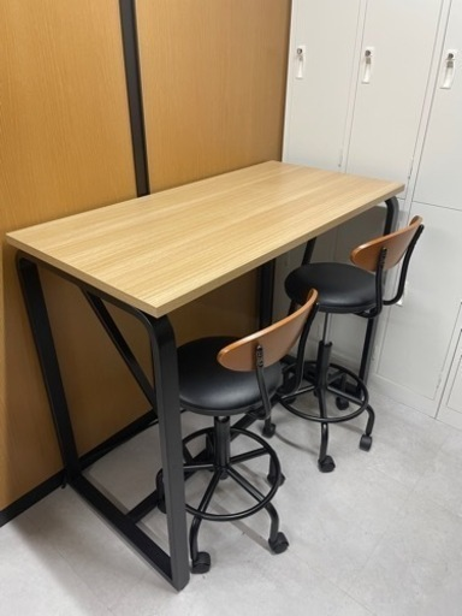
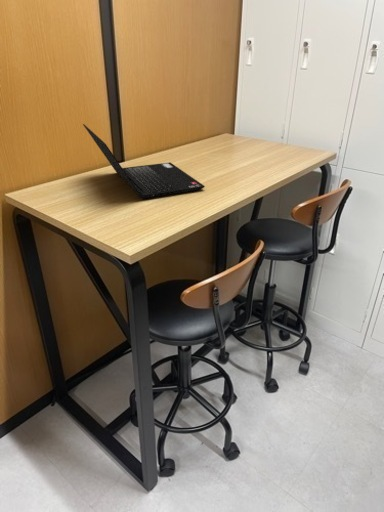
+ laptop computer (144, 165)
